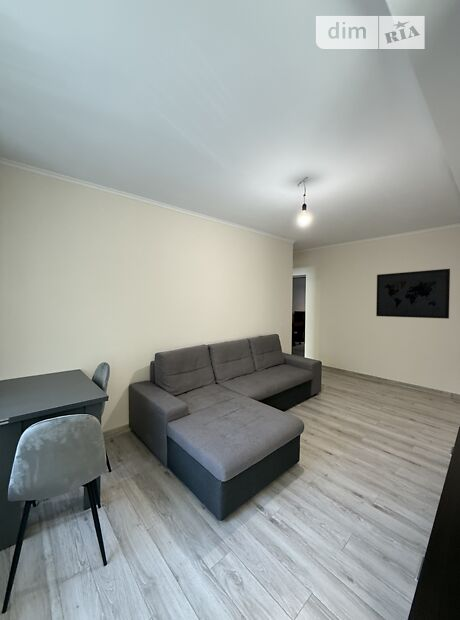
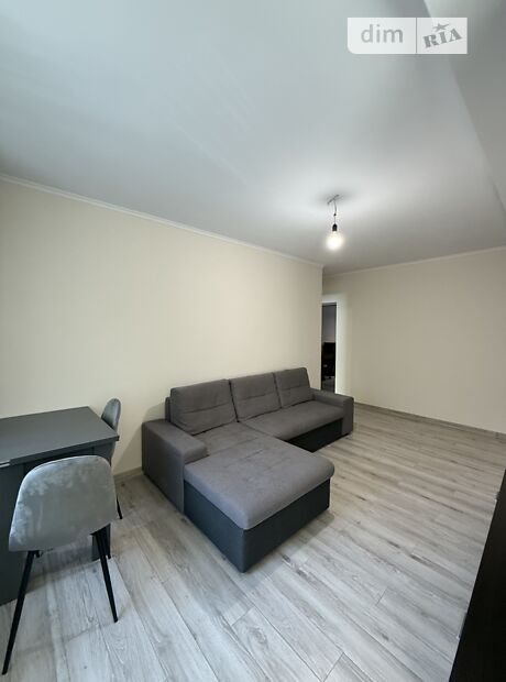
- wall art (409, 294)
